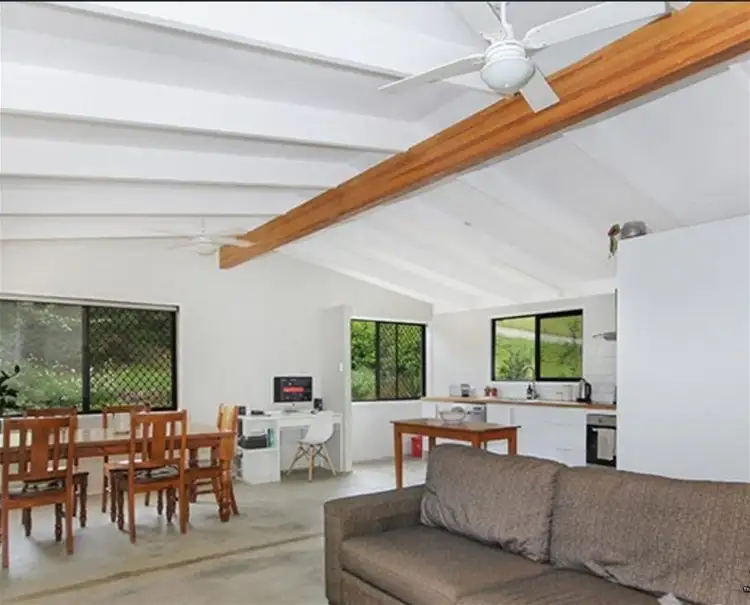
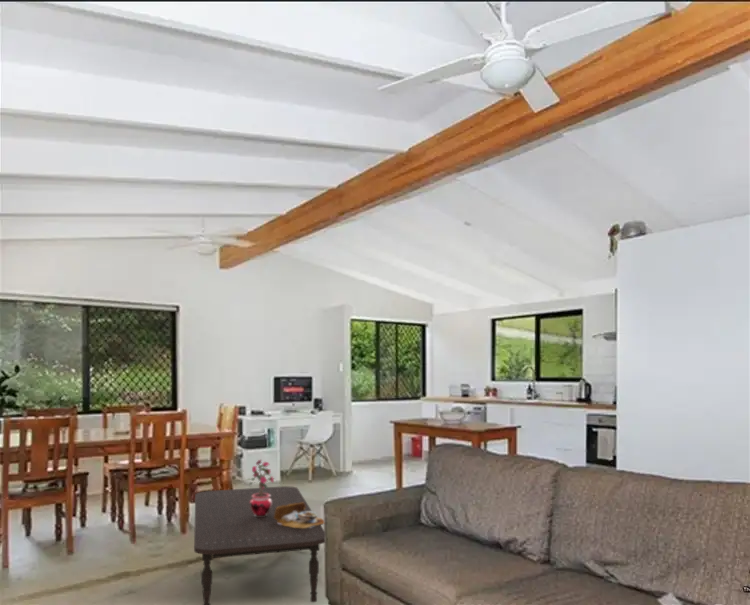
+ soup bowl (301, 516)
+ potted plant (260, 489)
+ coffee table (253, 544)
